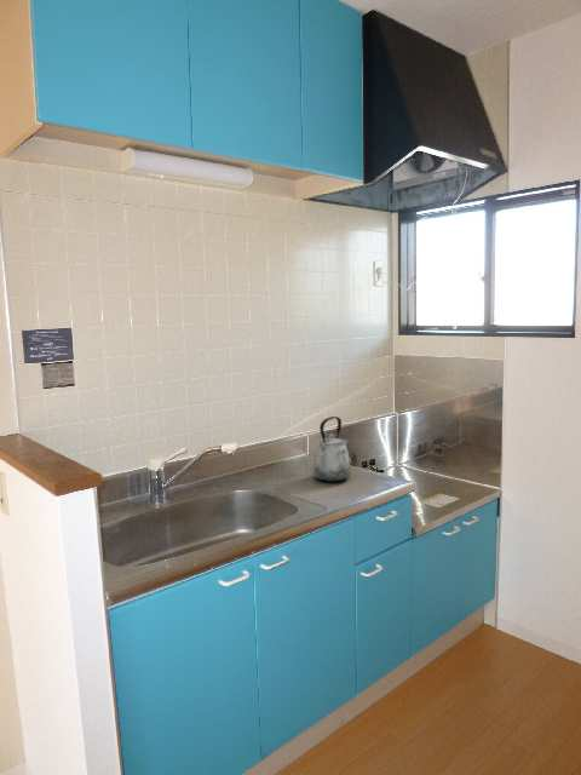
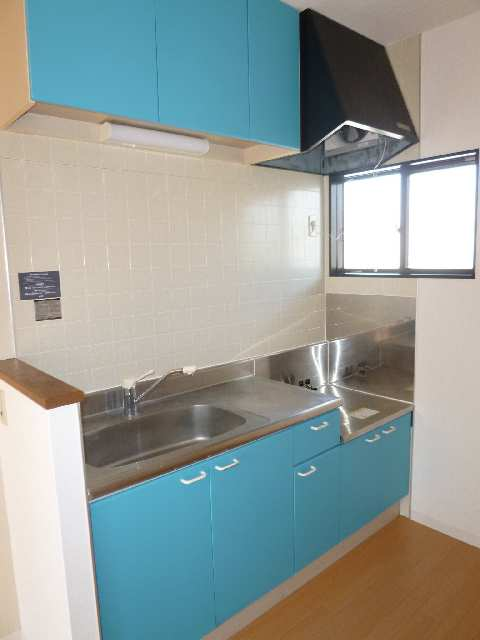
- kettle (334, 447)
